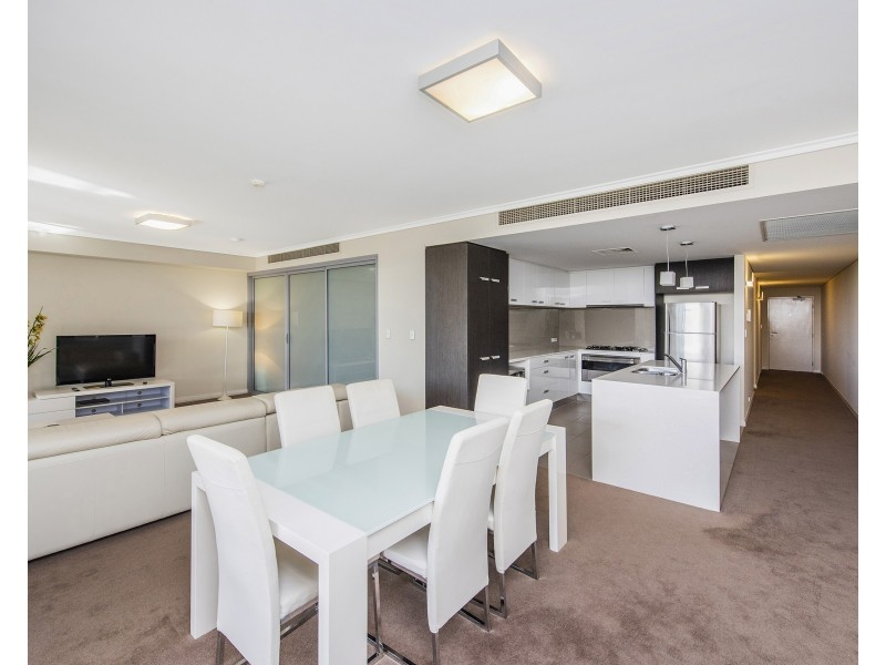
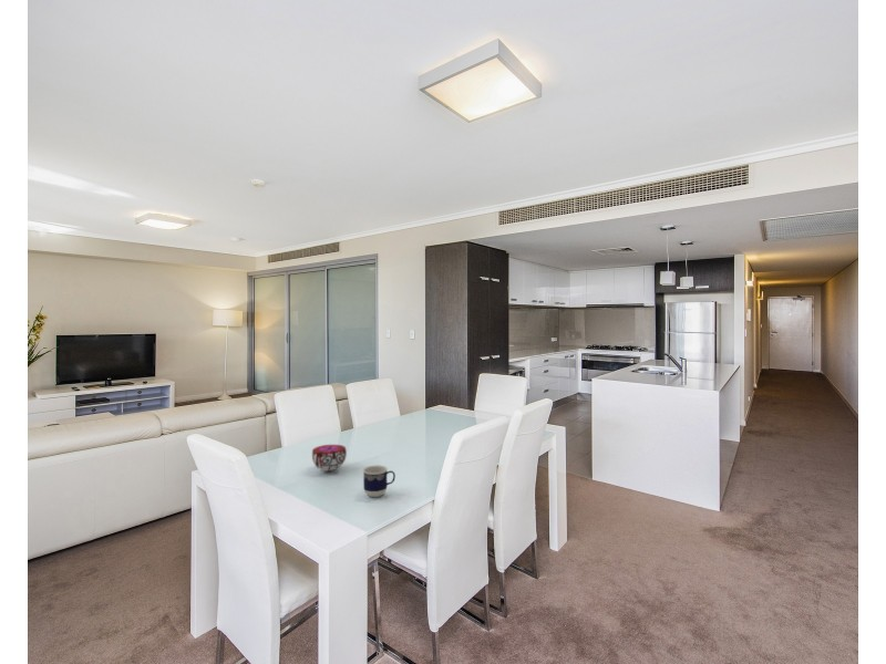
+ decorative bowl (329, 458)
+ cup (379, 481)
